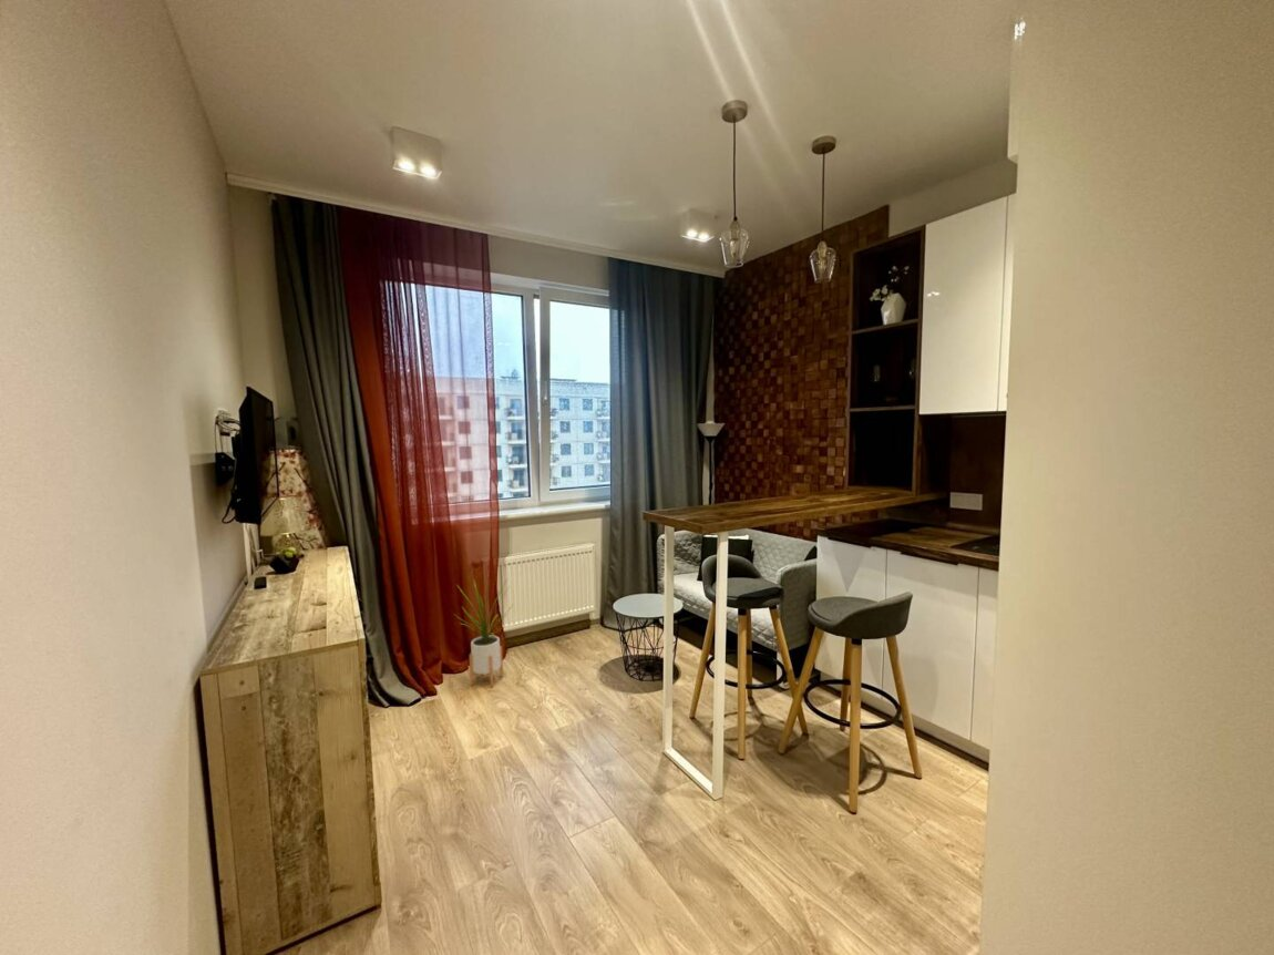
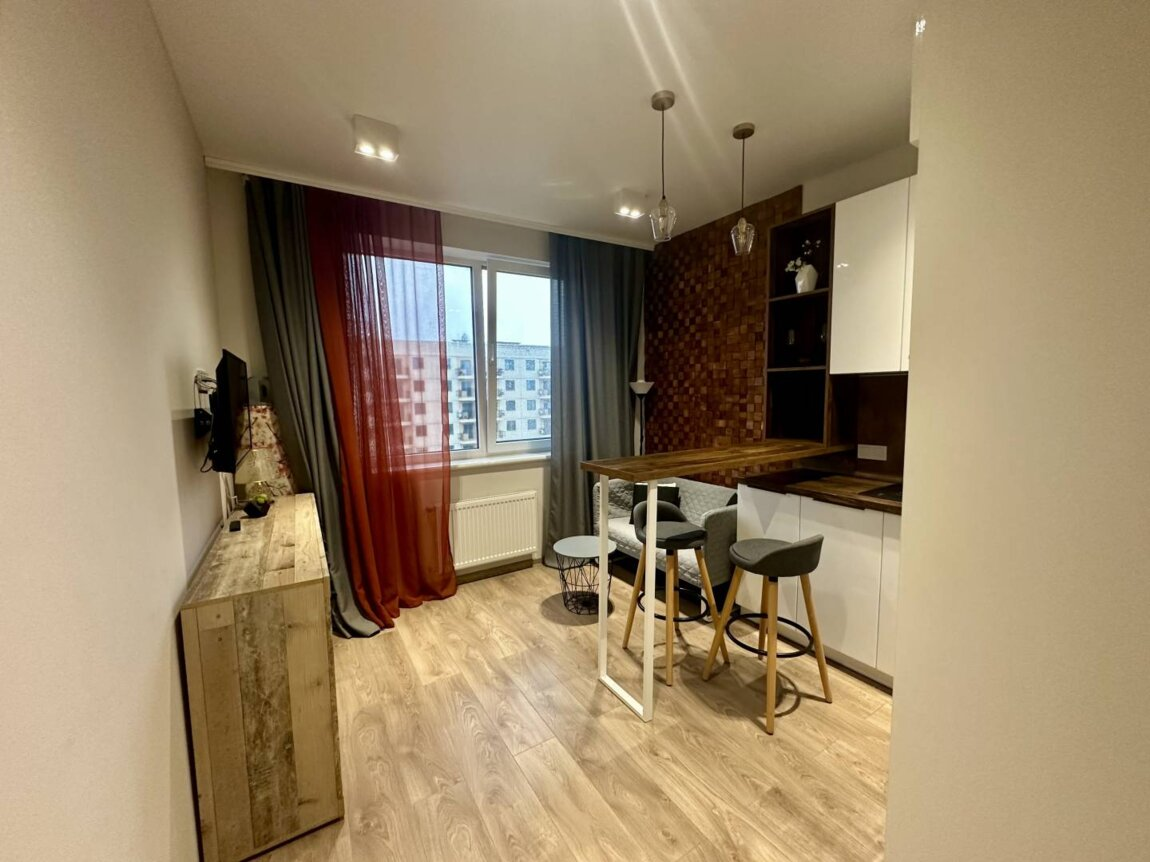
- house plant (485, 627)
